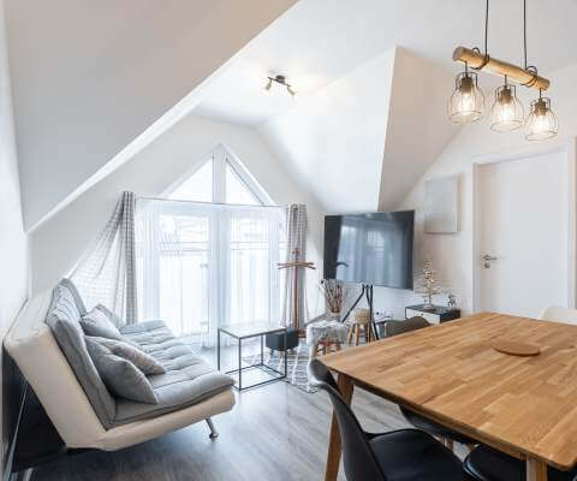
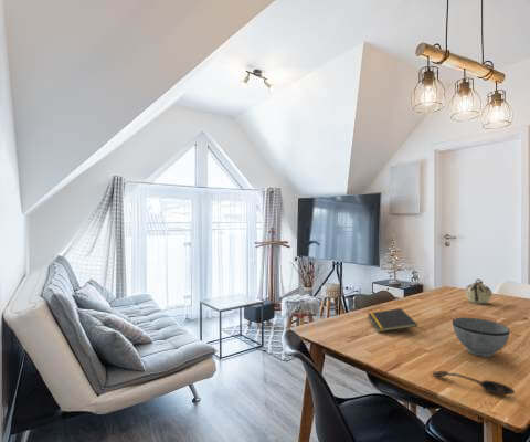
+ spoon (471, 380)
+ notepad (390, 318)
+ teapot (478, 290)
+ bowl (479, 338)
